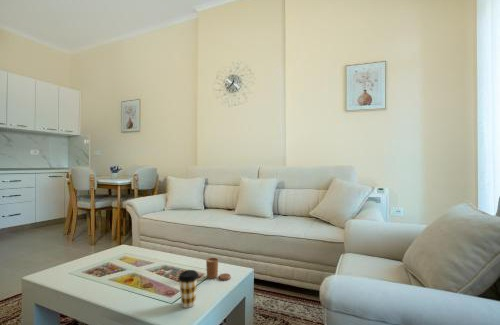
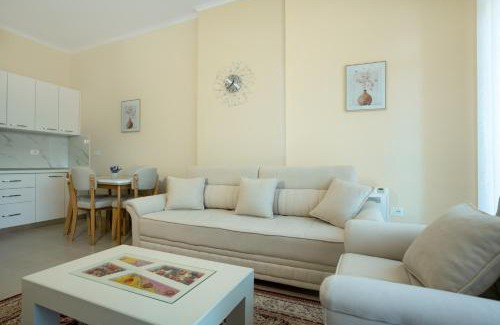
- coffee cup (188, 288)
- candle (217, 268)
